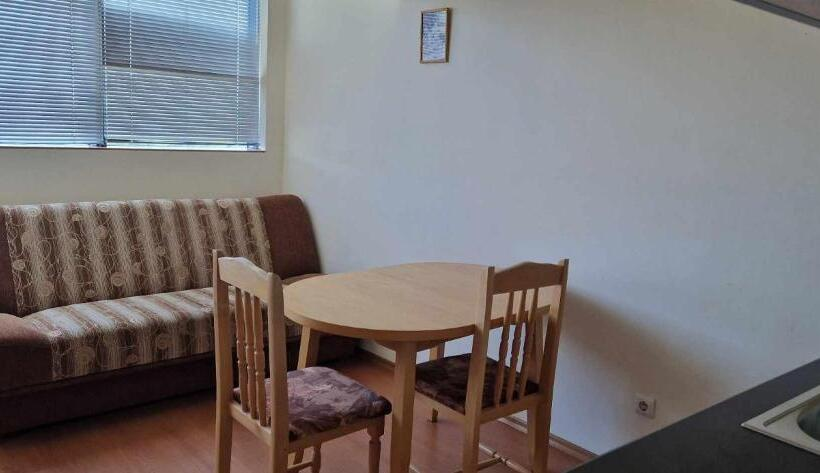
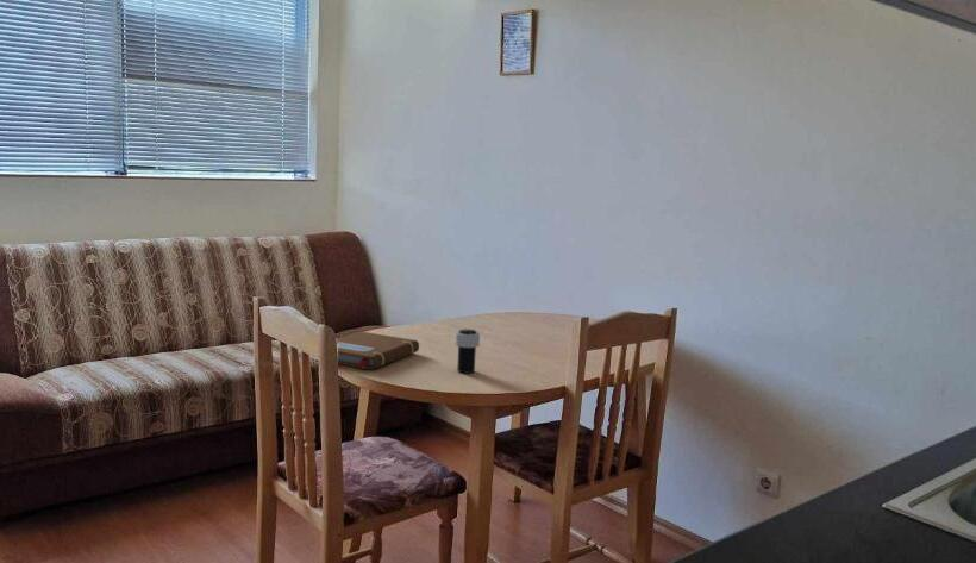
+ cup (467, 350)
+ notebook (365, 350)
